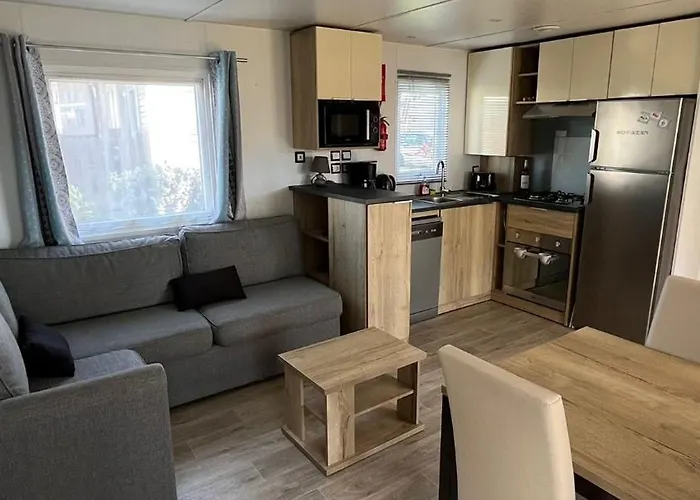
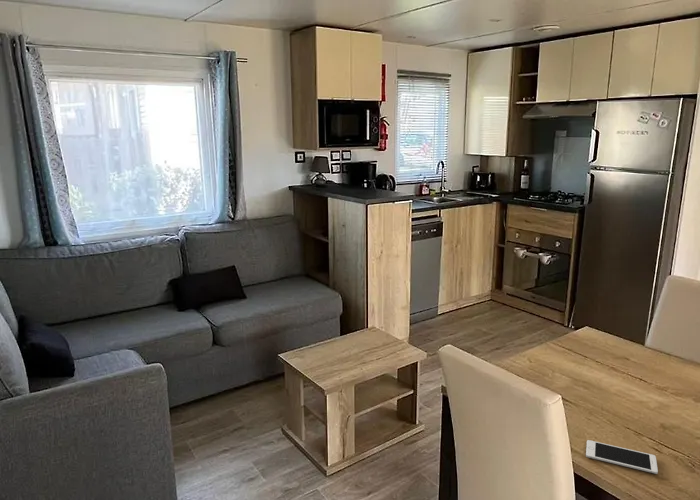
+ cell phone (620, 456)
